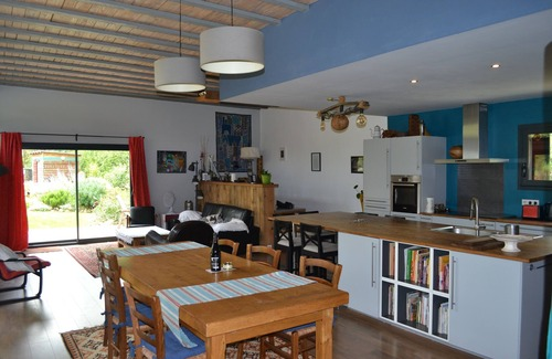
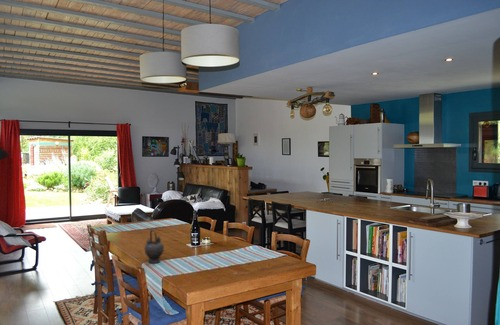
+ teapot (153, 245)
